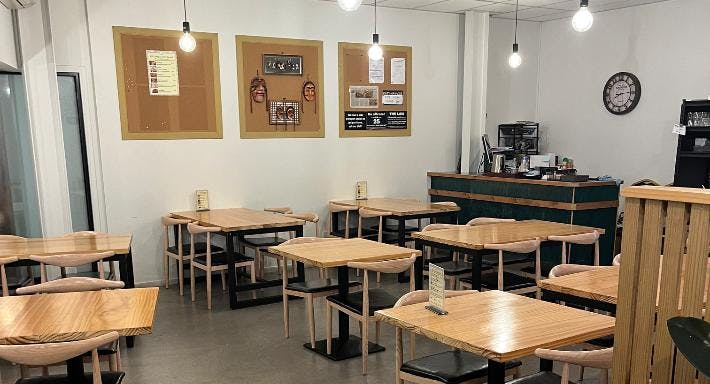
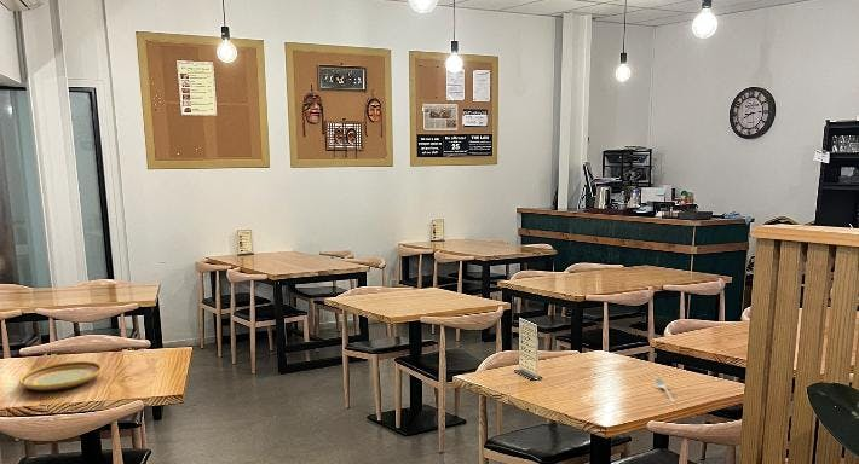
+ plate (62, 377)
+ spoon (665, 389)
